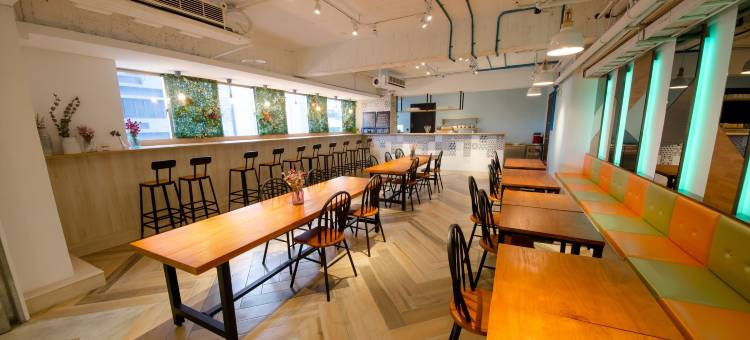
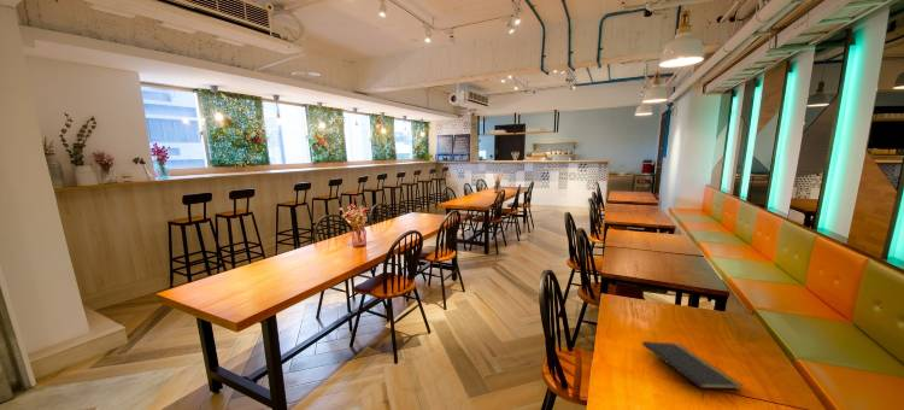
+ notepad (688, 363)
